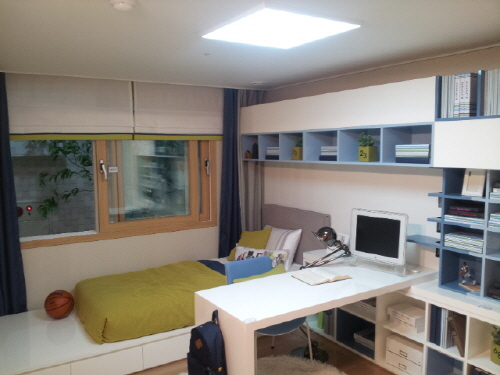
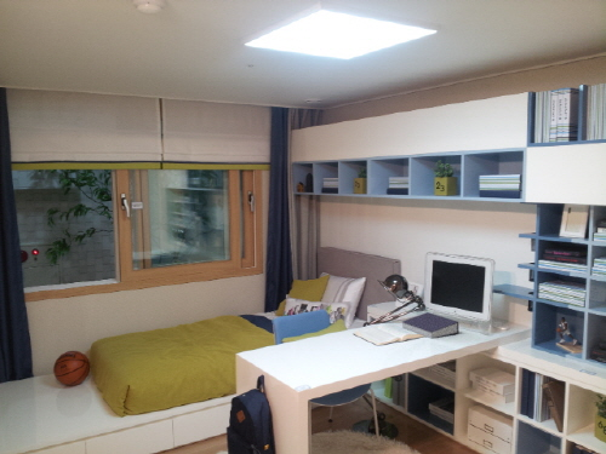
+ book (429, 324)
